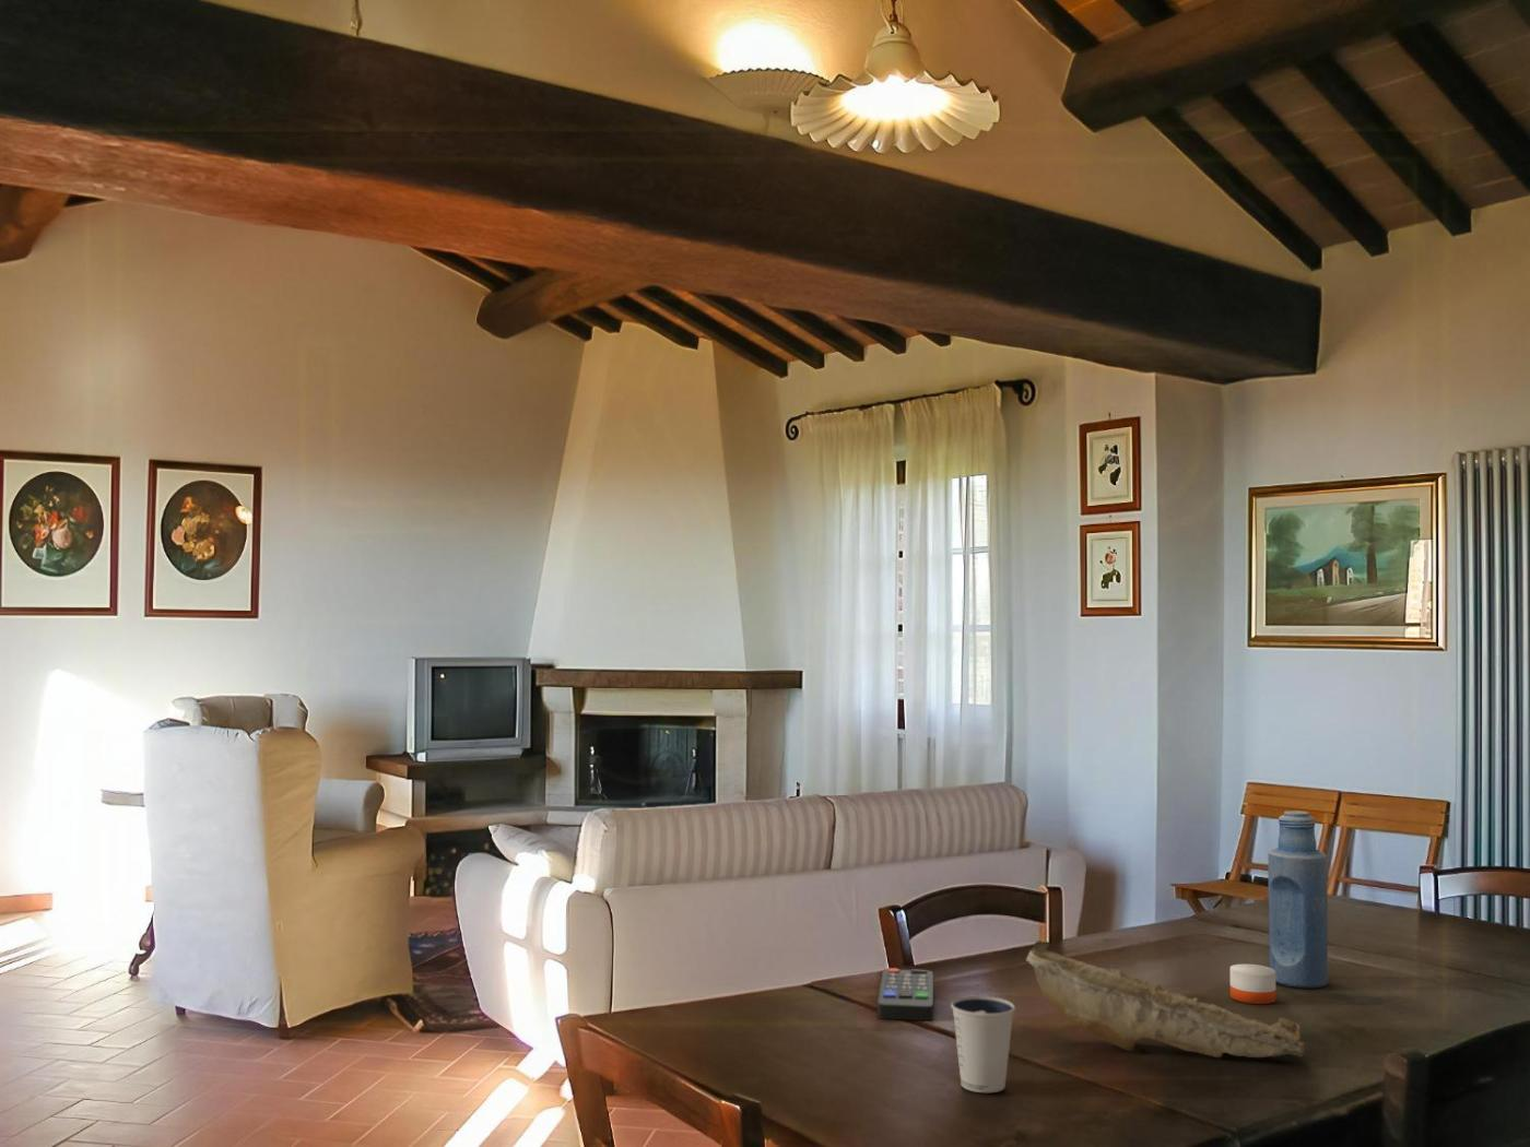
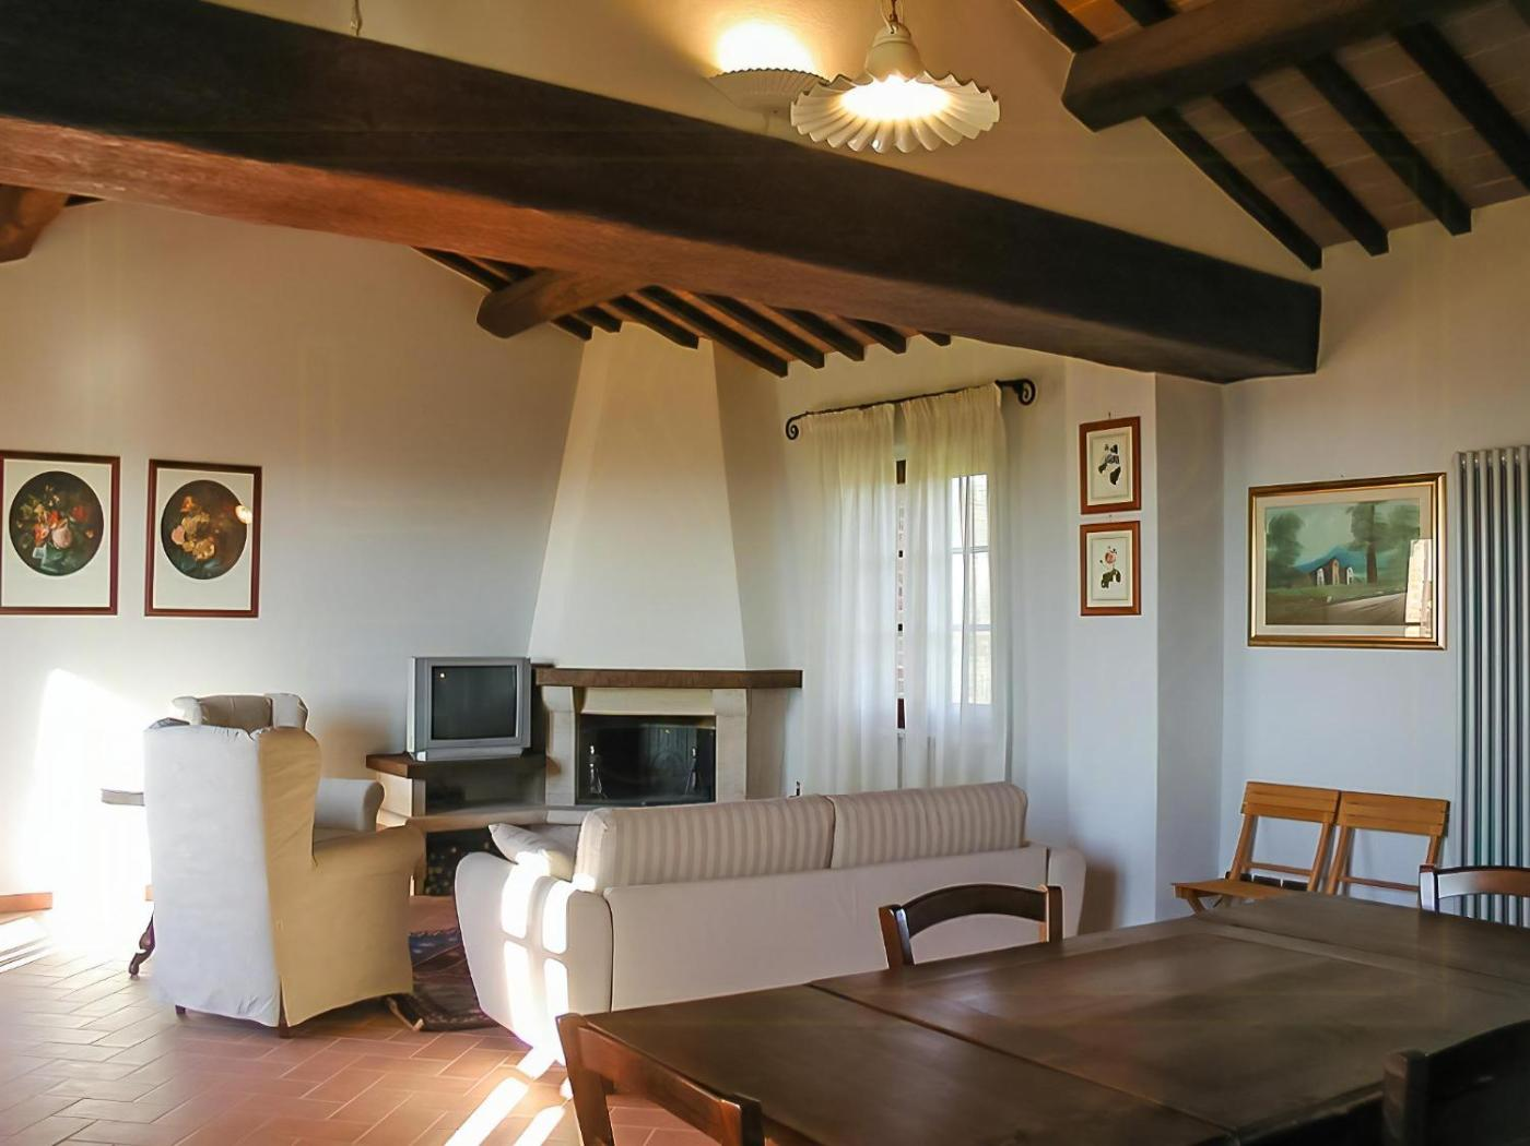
- remote control (906, 992)
- decorative bowl (1161, 1001)
- dixie cup (983, 1046)
- bottle (1297, 895)
- candle (1253, 967)
